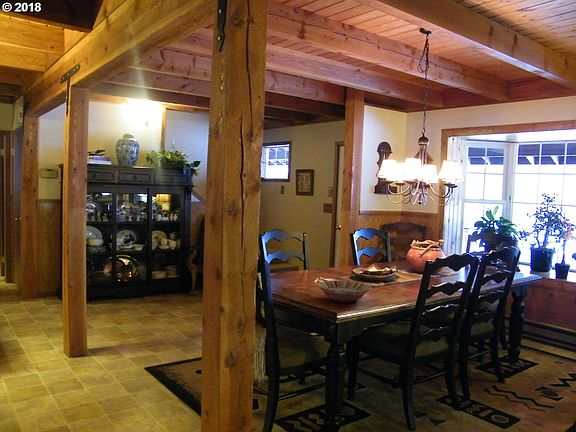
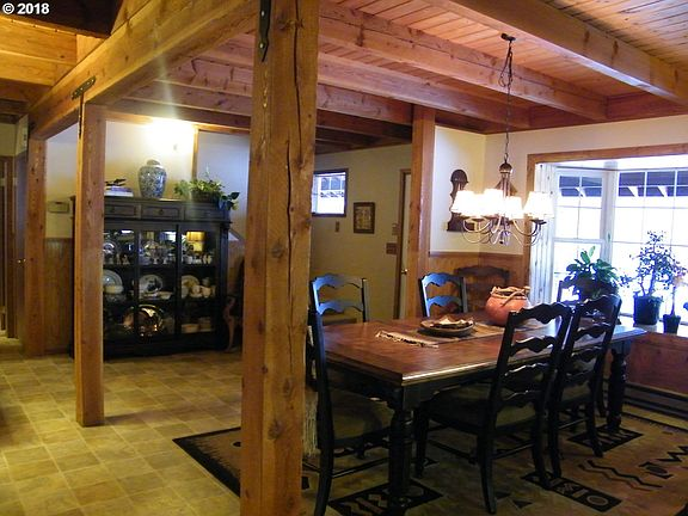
- serving bowl (343, 292)
